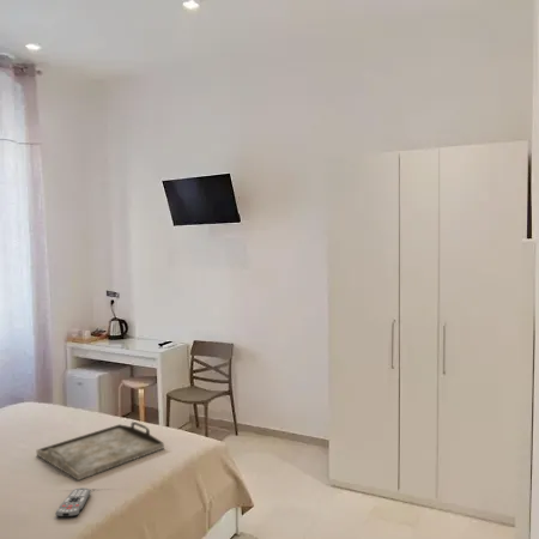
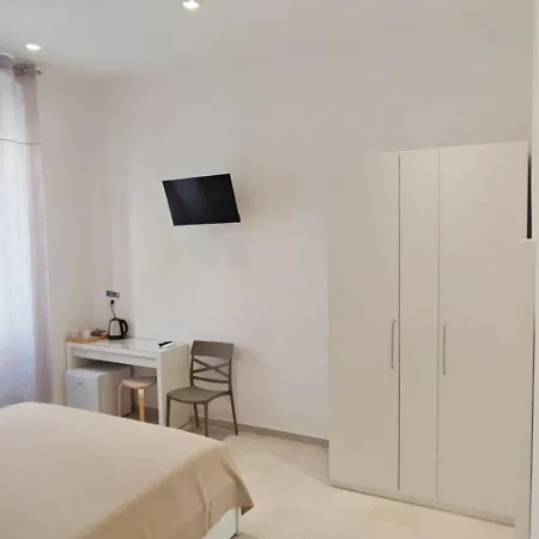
- serving tray (101, 443)
- remote control (74, 502)
